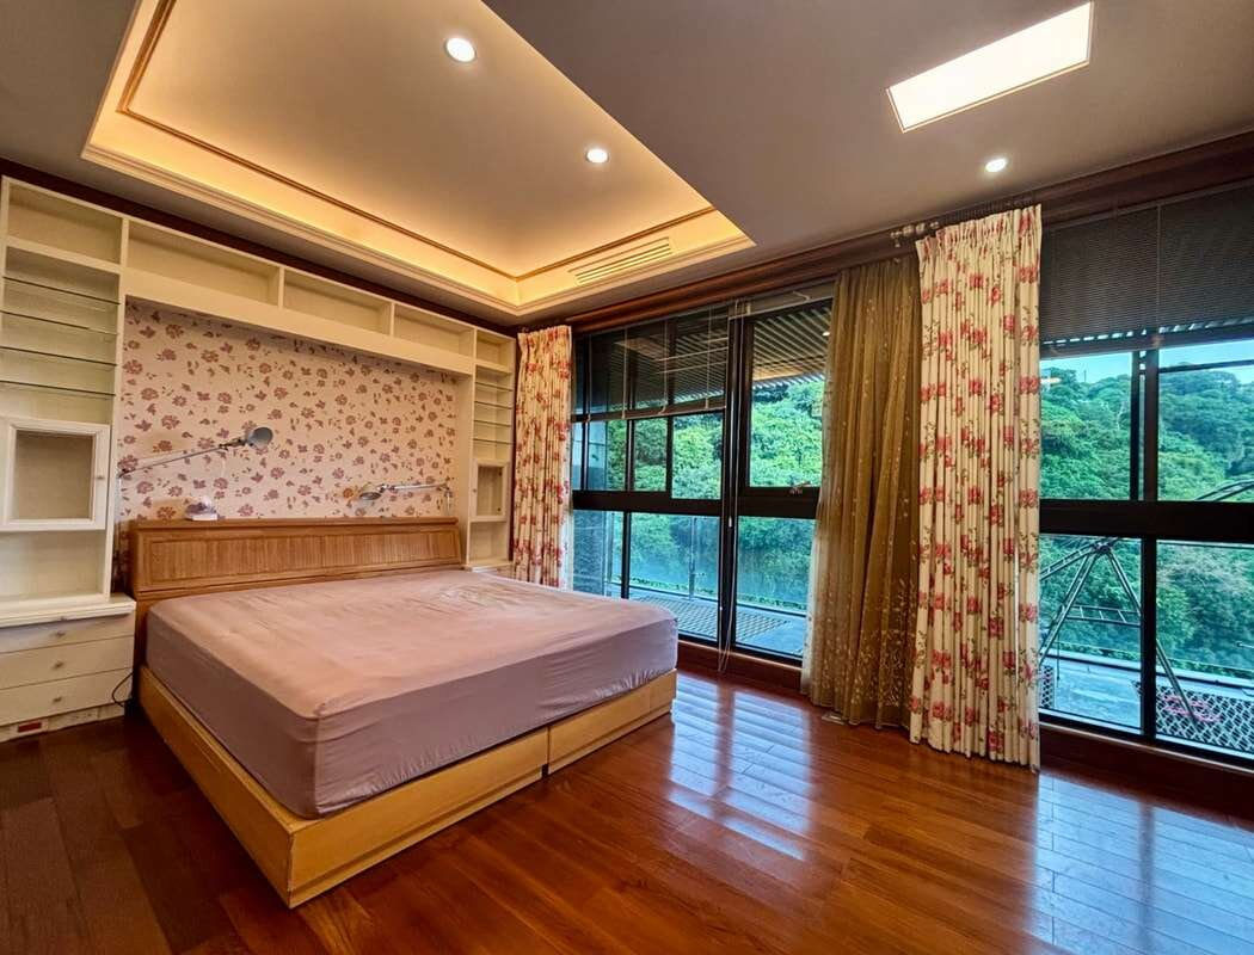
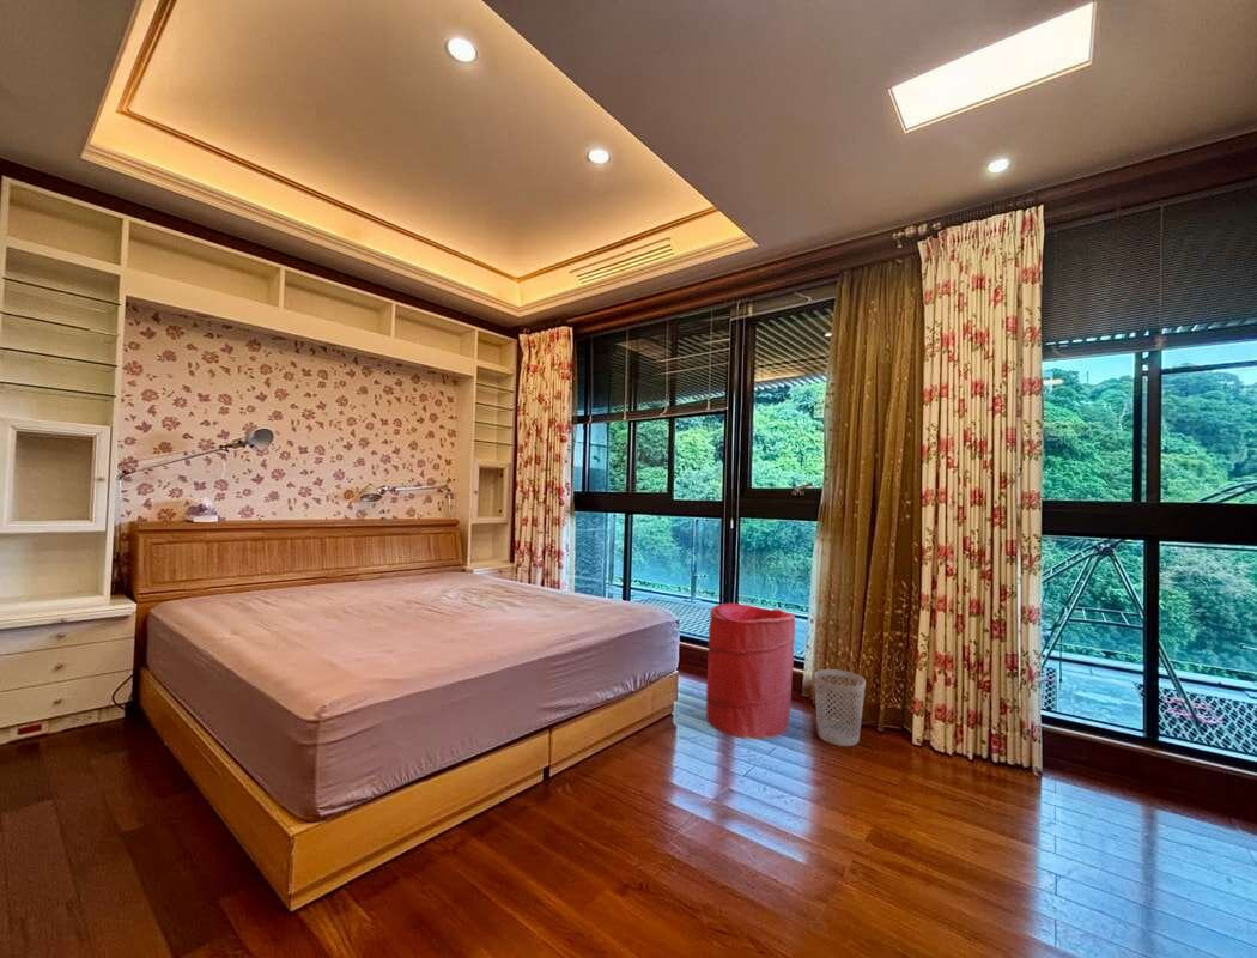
+ laundry hamper (749, 663)
+ wastebasket (839, 707)
